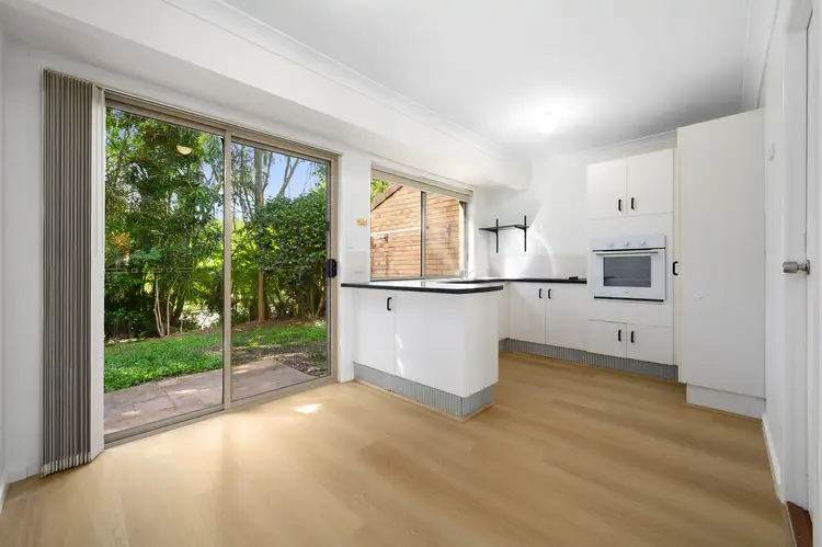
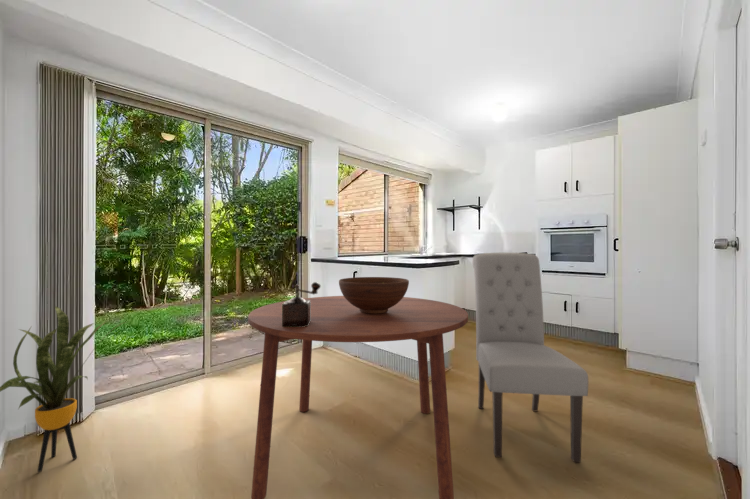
+ fruit bowl (373, 295)
+ dining table (359, 341)
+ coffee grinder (302, 302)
+ chair (517, 339)
+ house plant (64, 384)
